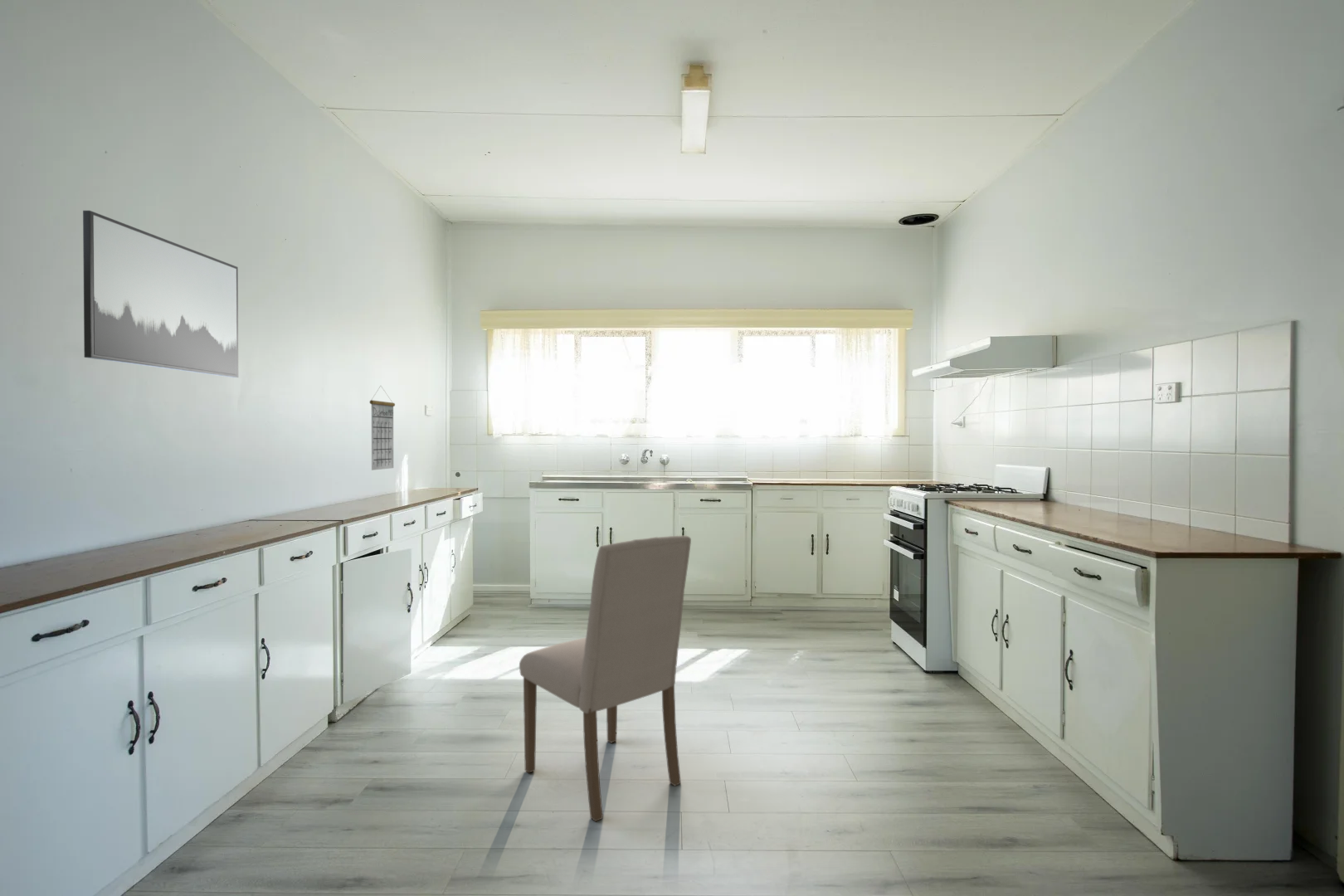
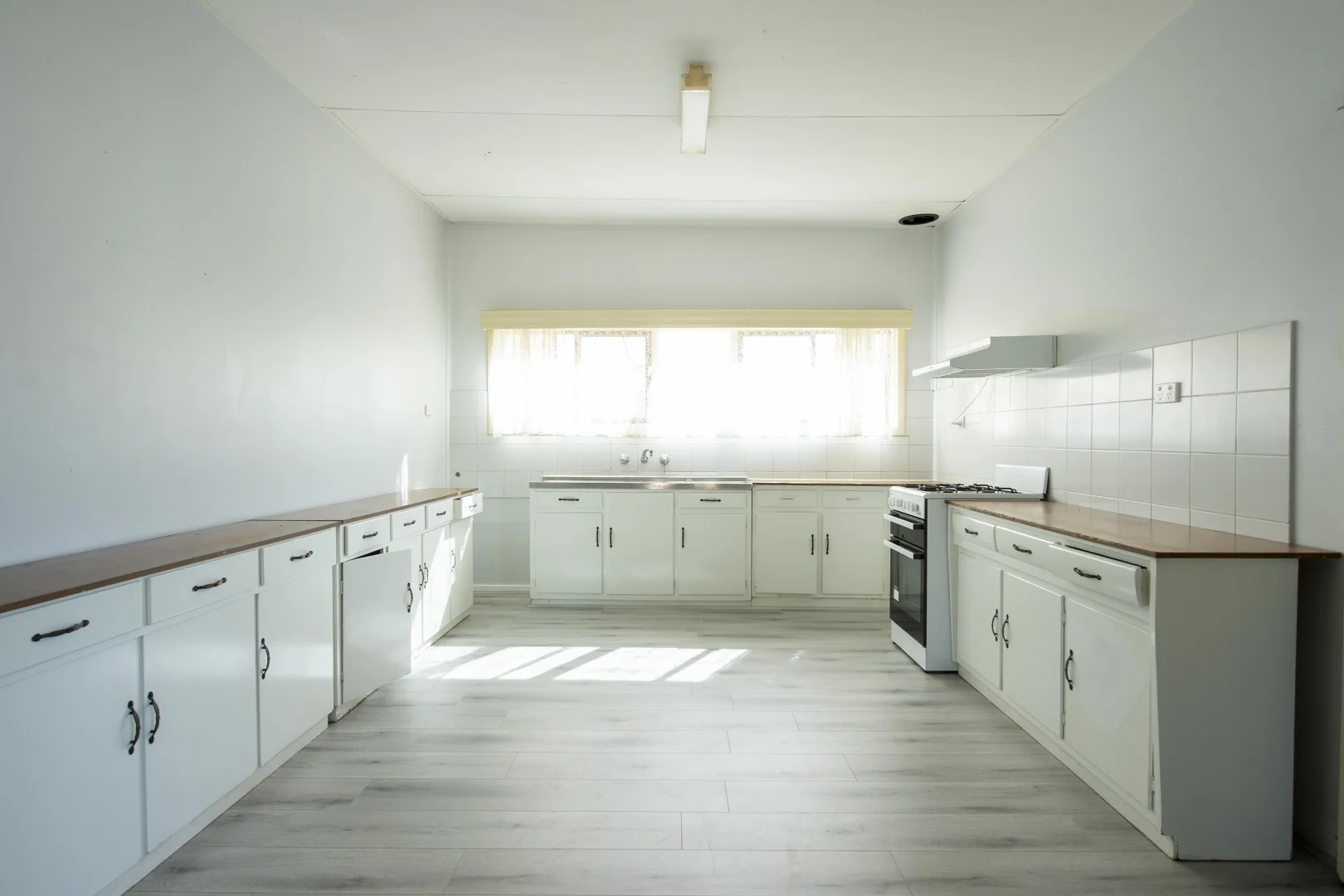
- dining chair (603, 653)
- wall art (172, 305)
- calendar (382, 427)
